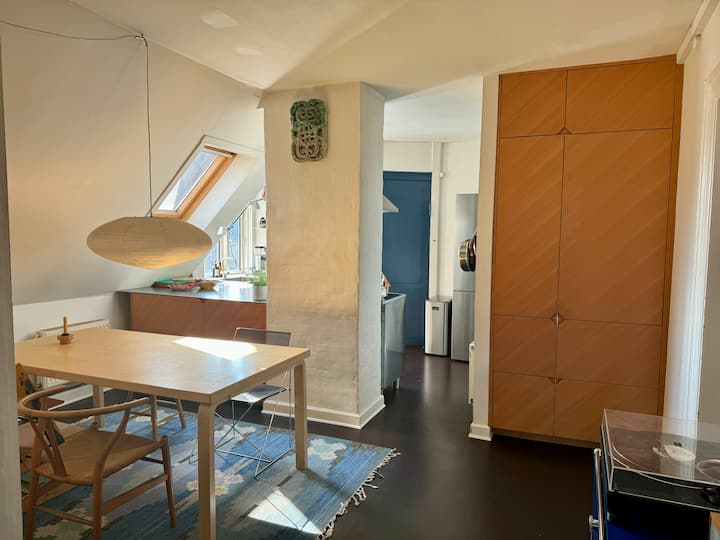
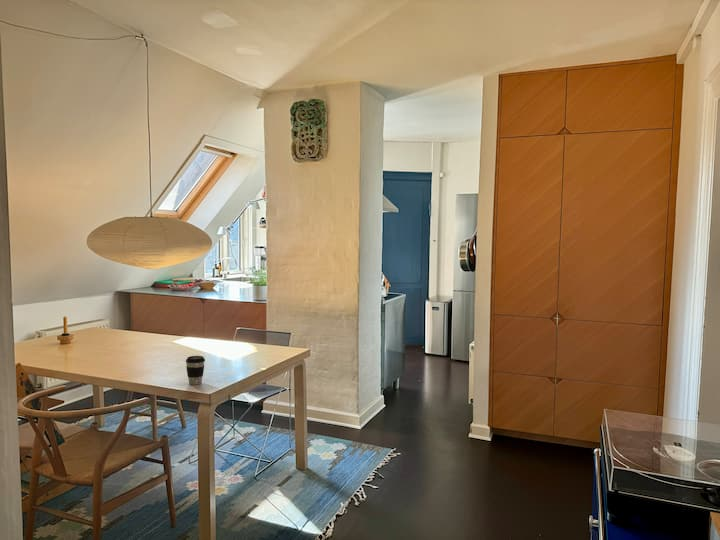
+ coffee cup (195, 370)
